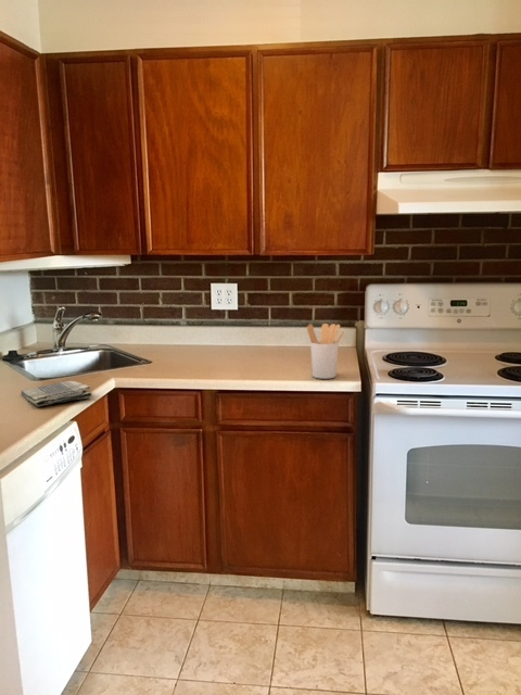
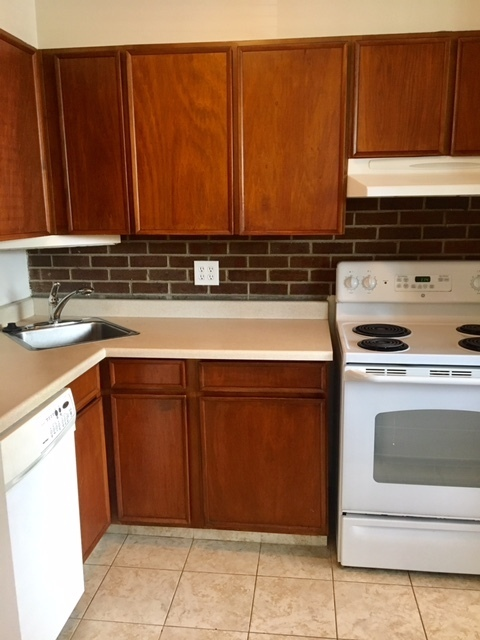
- dish towel (56, 391)
- utensil holder (326, 349)
